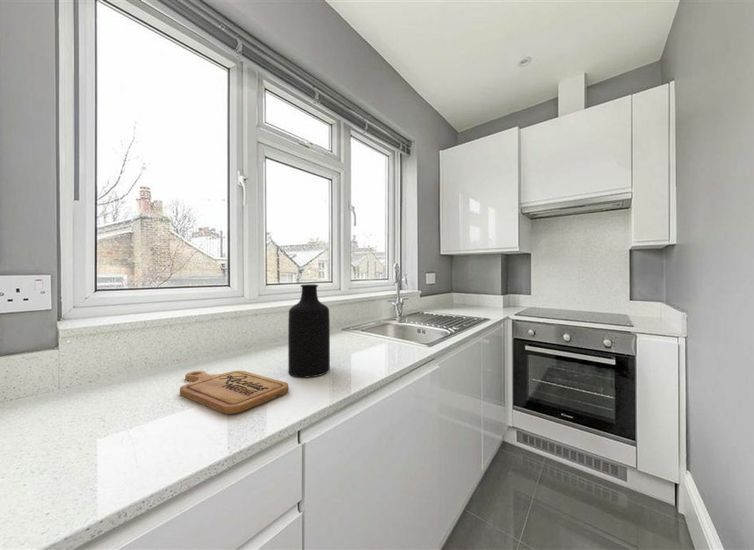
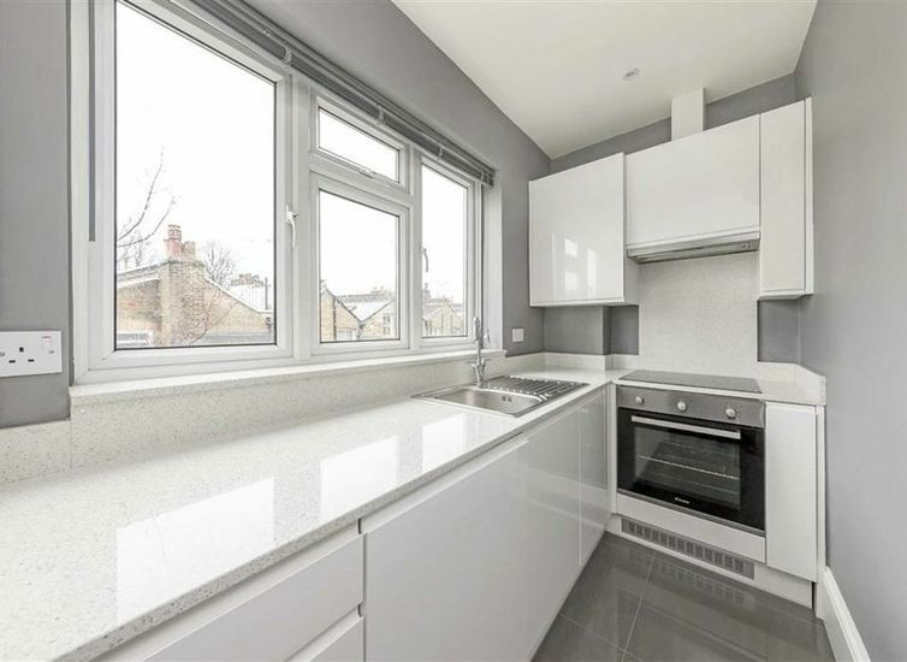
- cutting board (224, 385)
- bottle (309, 327)
